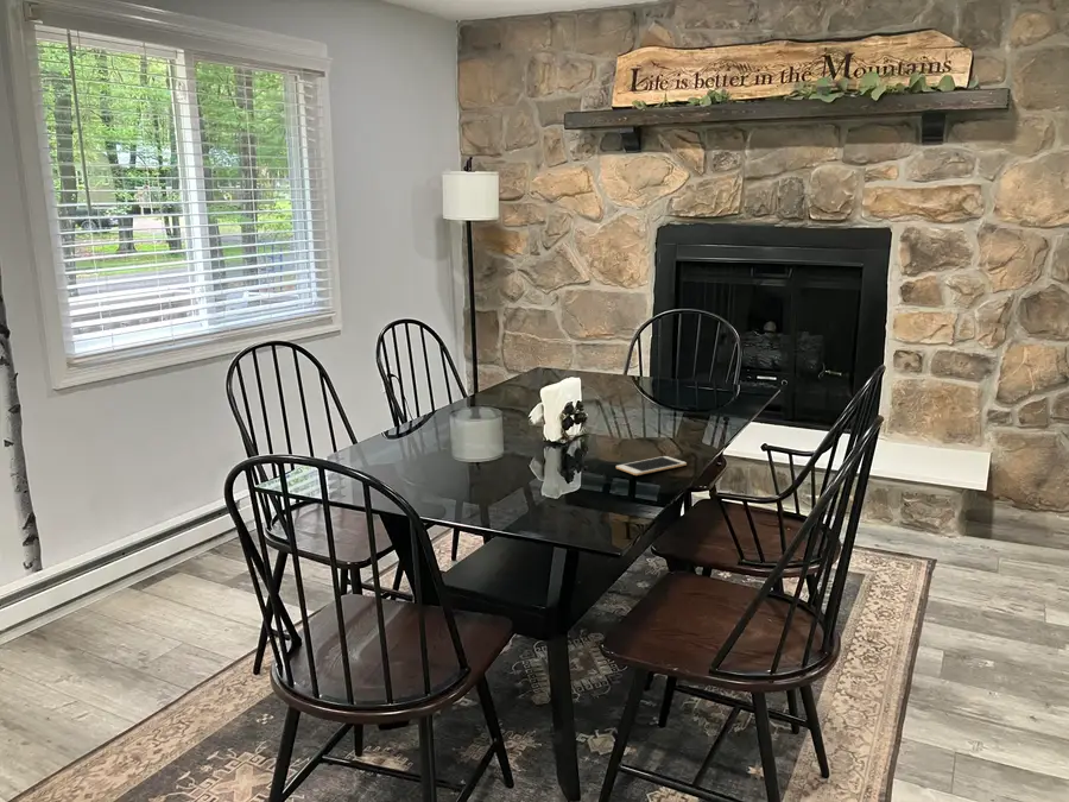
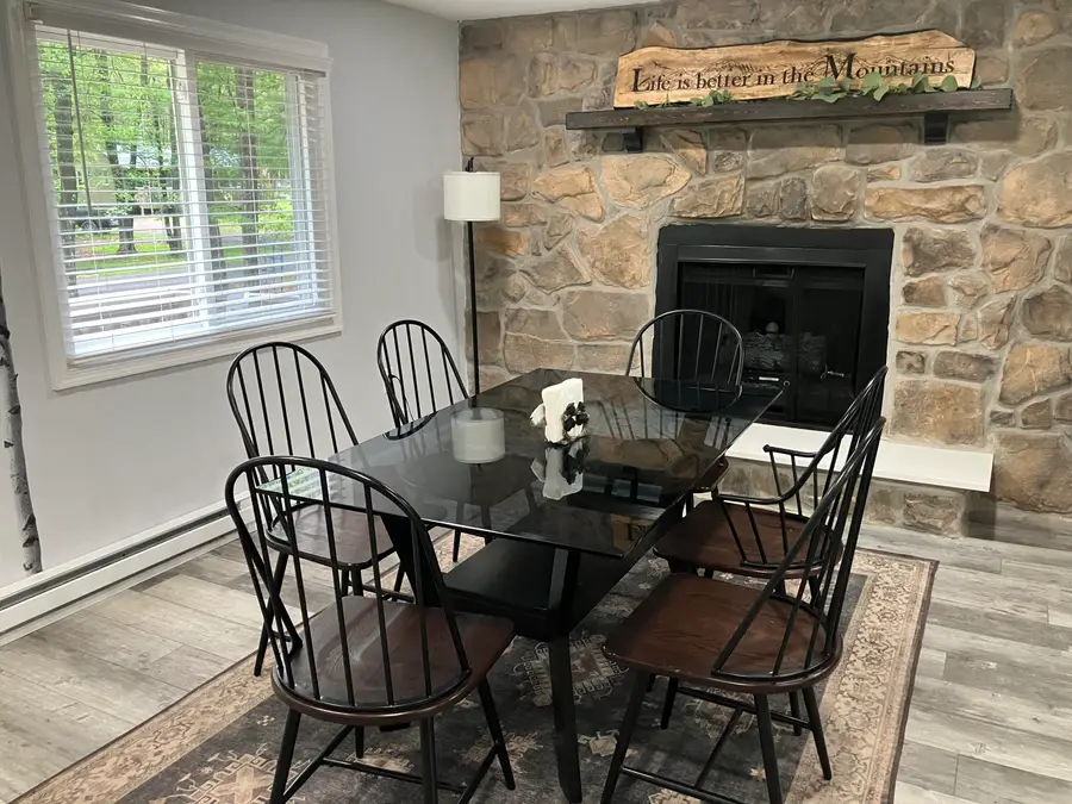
- cell phone (651, 465)
